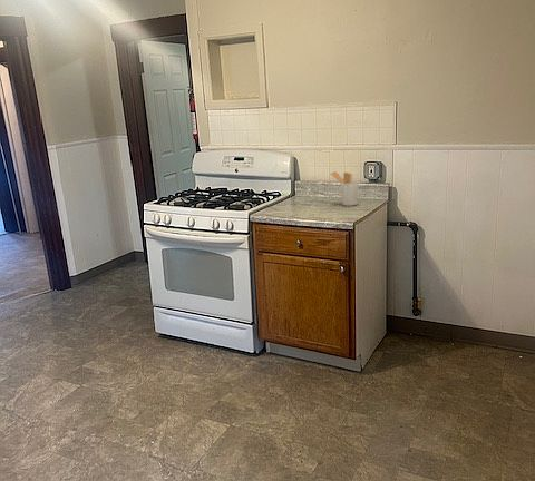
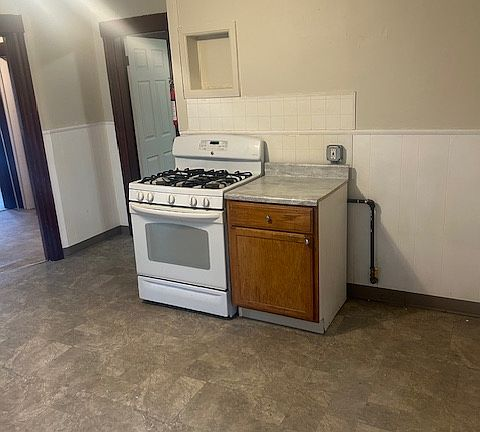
- utensil holder (344, 187)
